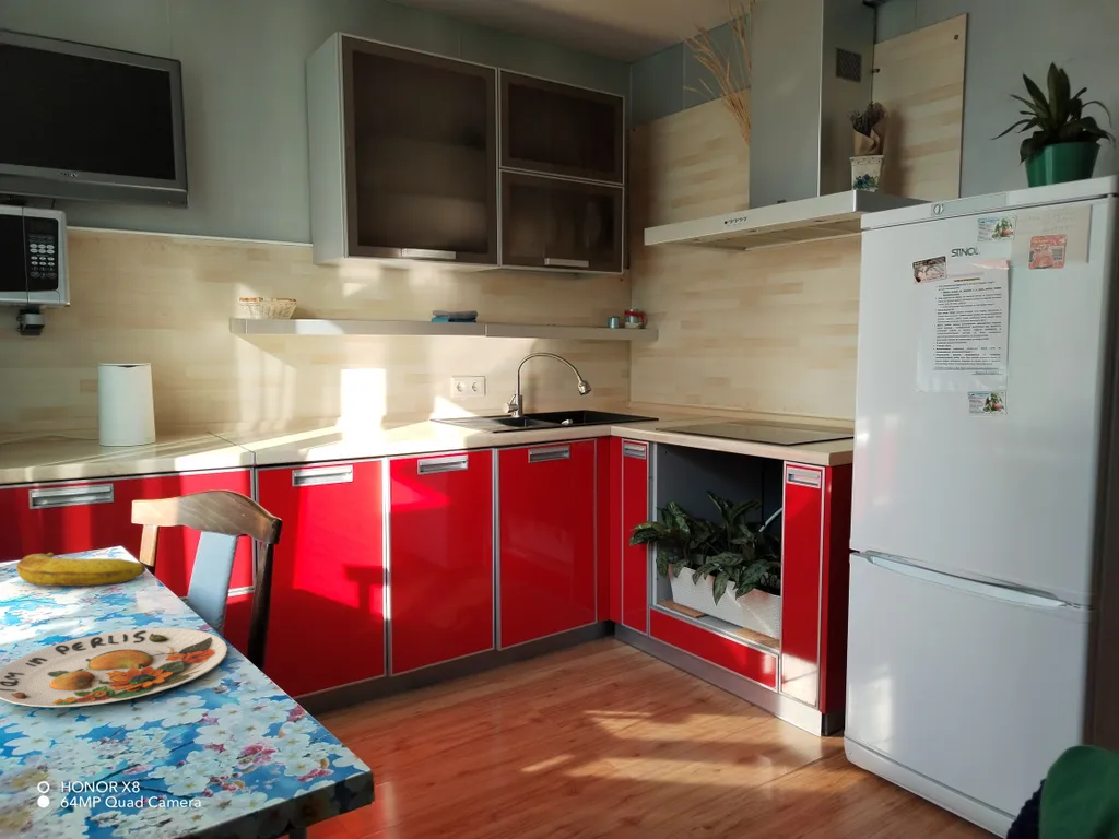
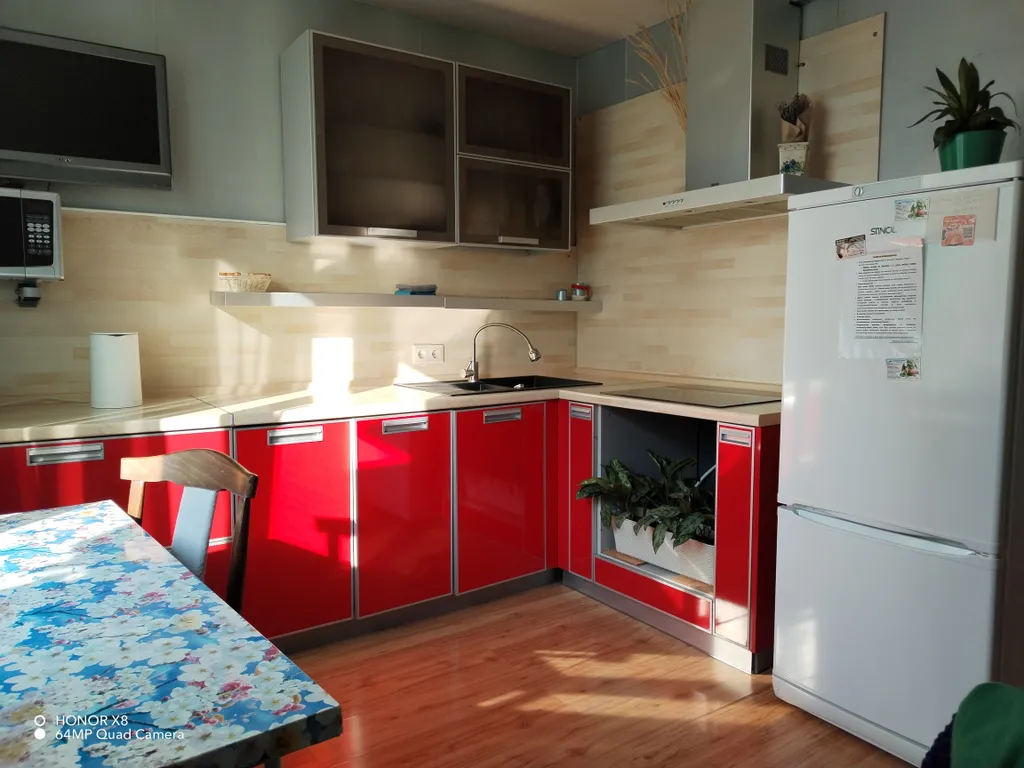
- banana (76, 565)
- plate (116, 665)
